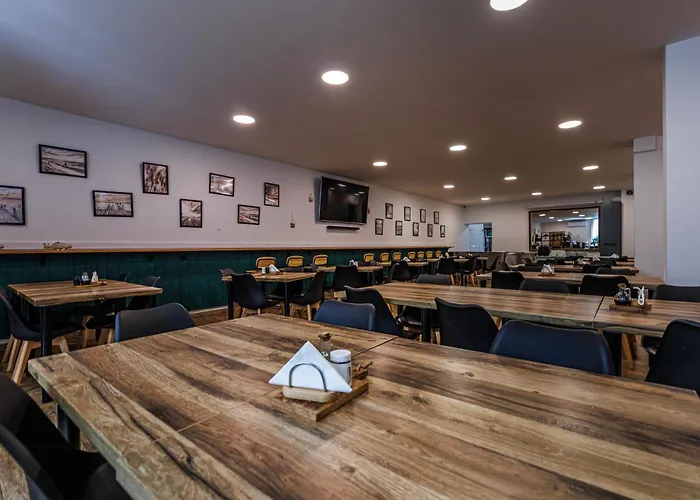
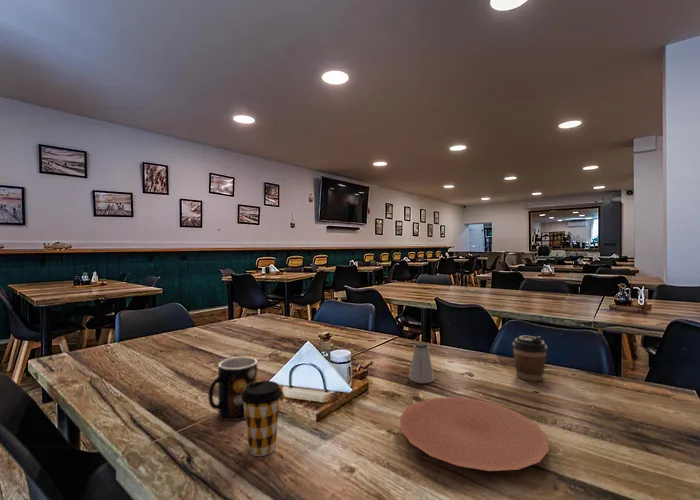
+ coffee cup (529, 356)
+ plate (469, 432)
+ saltshaker (421, 361)
+ coffee cup (262, 417)
+ mug (234, 389)
